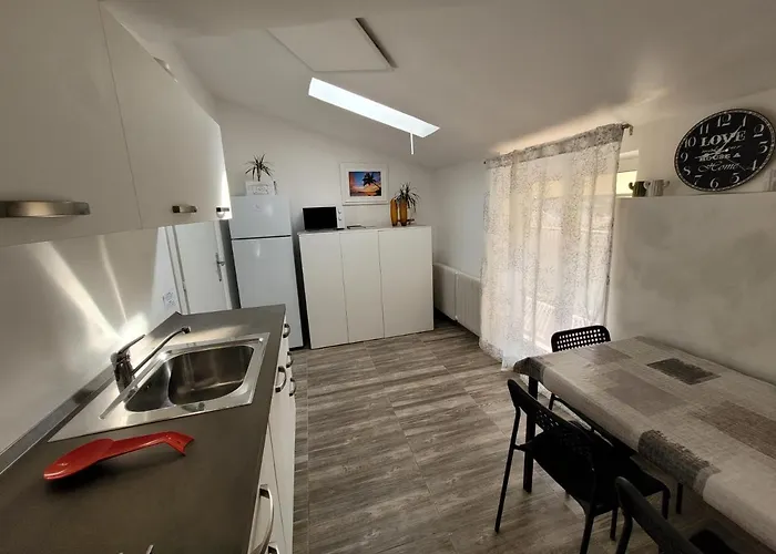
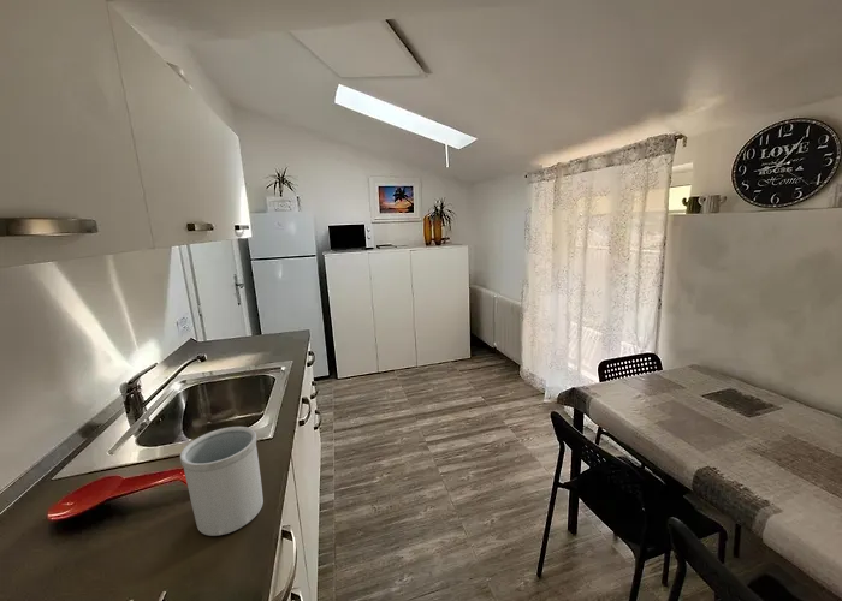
+ utensil holder (225, 478)
